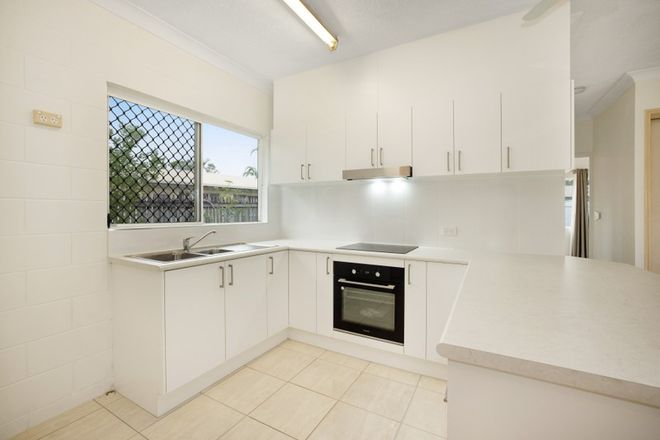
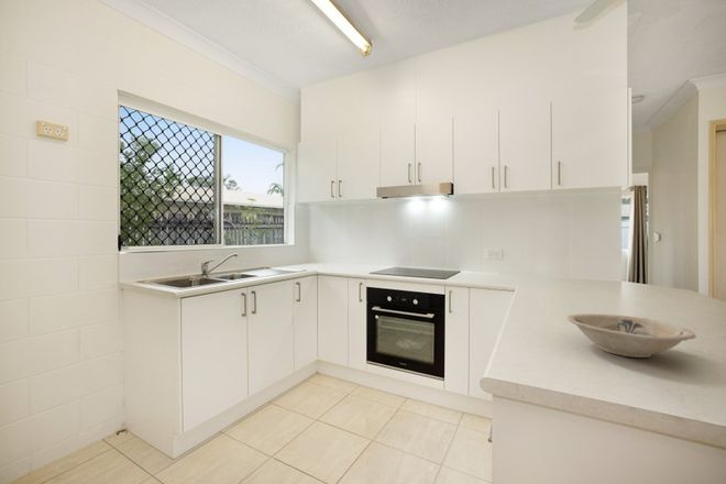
+ bowl (624, 336)
